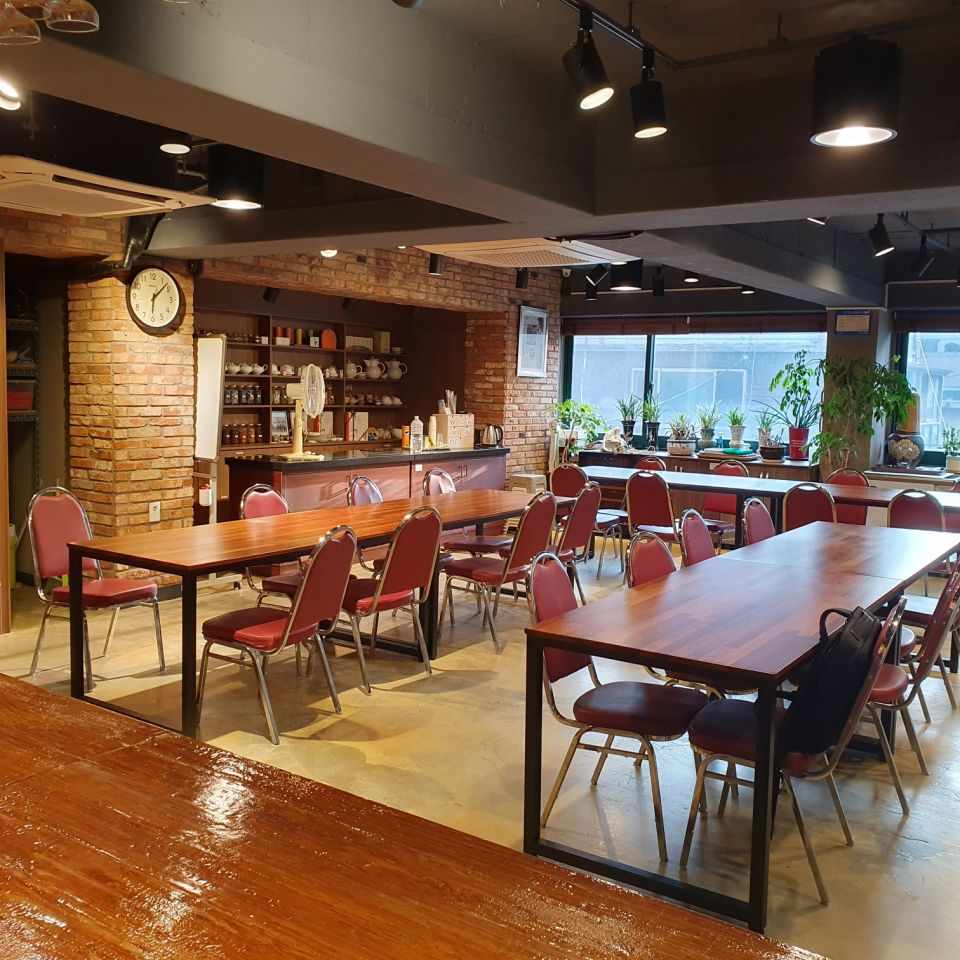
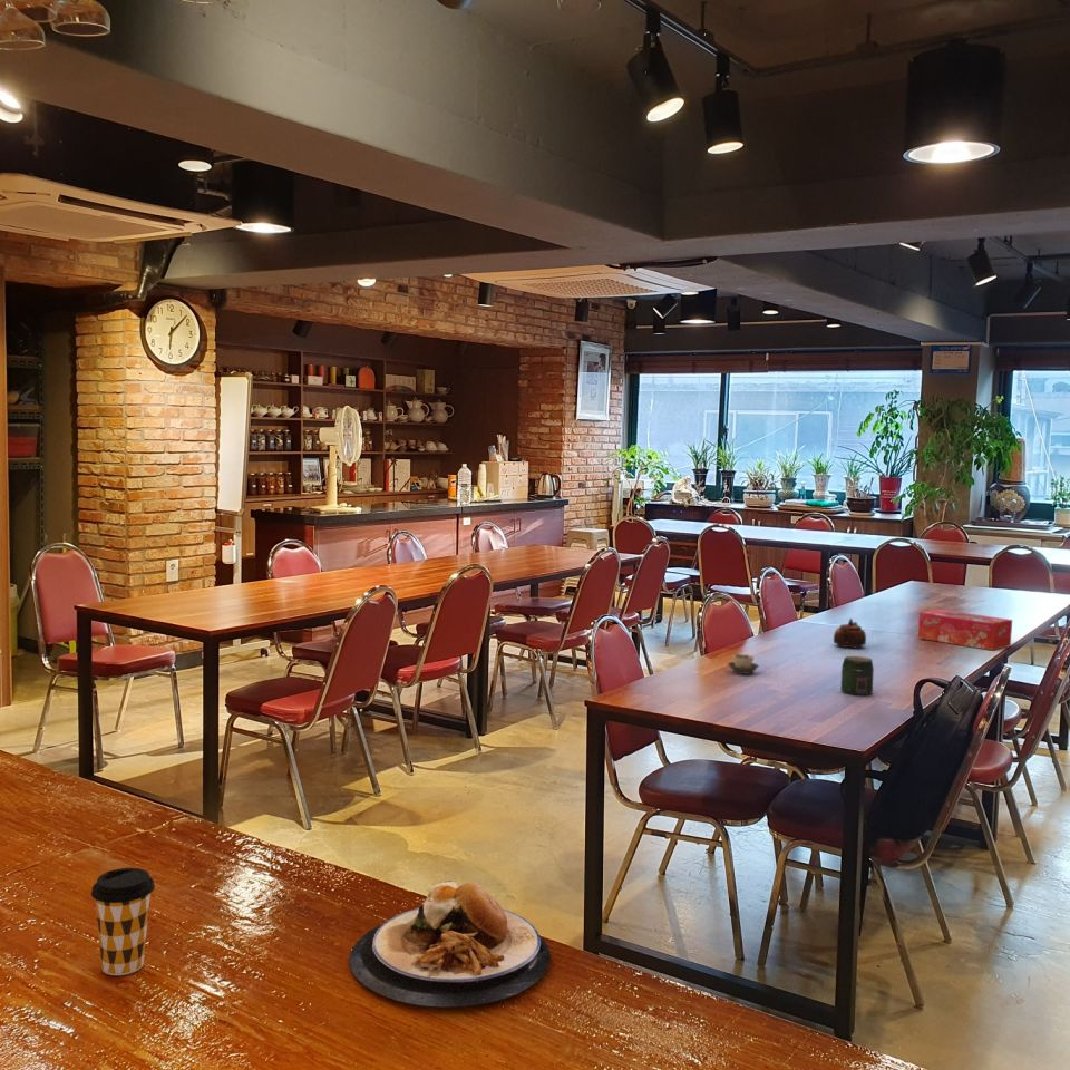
+ tissue box (964, 629)
+ coffee cup (123, 922)
+ plate (451, 927)
+ cup (742, 663)
+ teapot (850, 632)
+ jar (857, 674)
